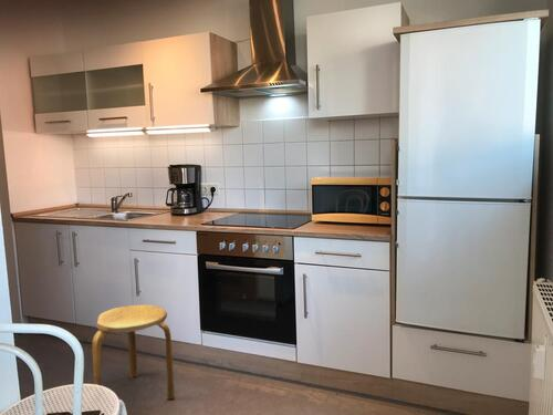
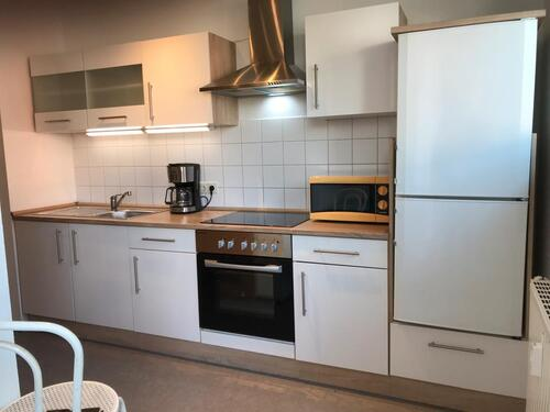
- stool (129, 355)
